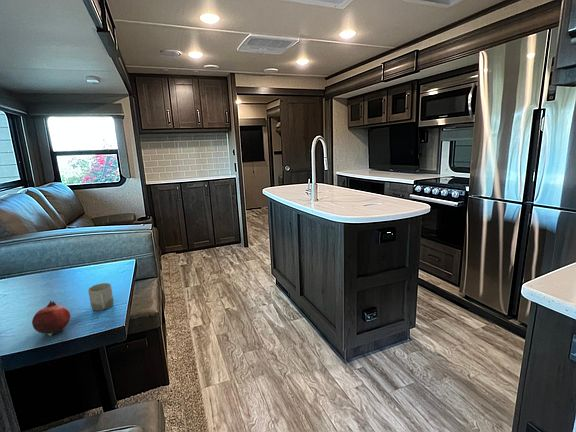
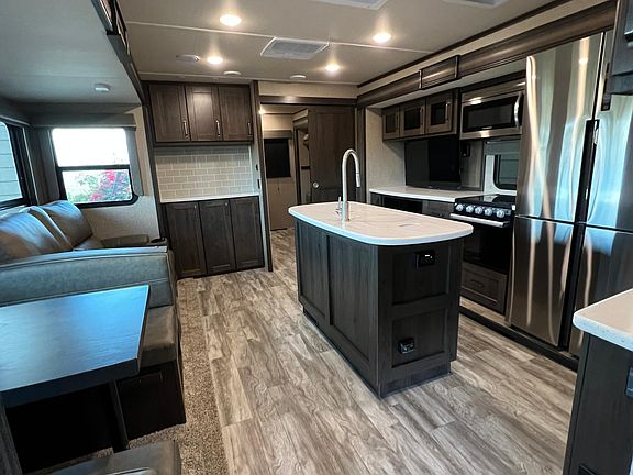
- fruit (51, 316)
- cup (101, 298)
